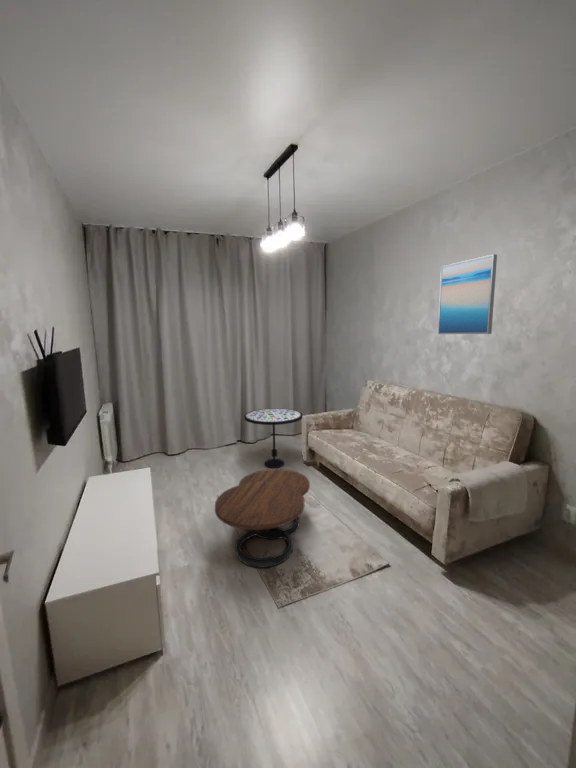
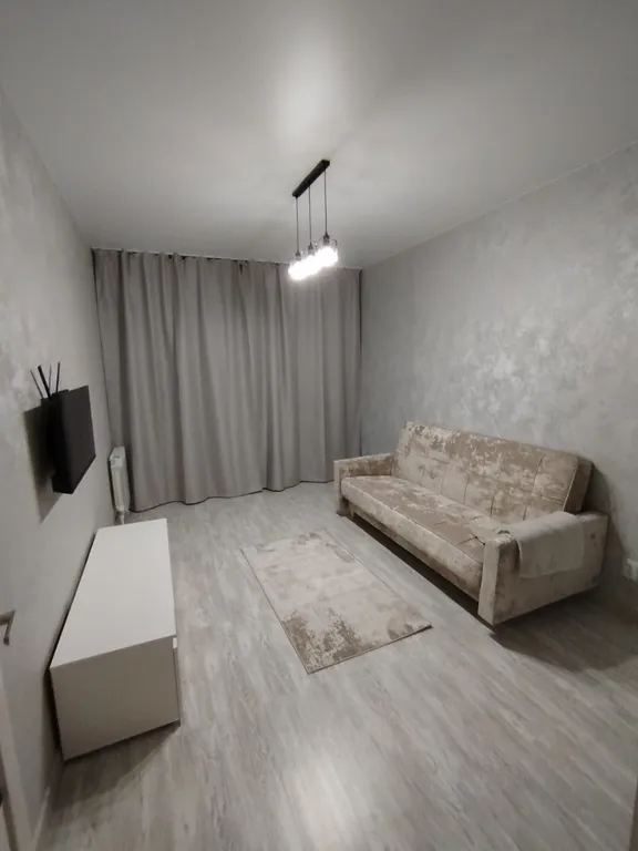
- side table (273, 439)
- wall art (464, 298)
- coffee table (267, 512)
